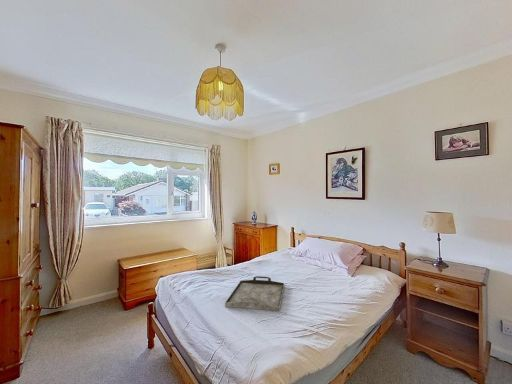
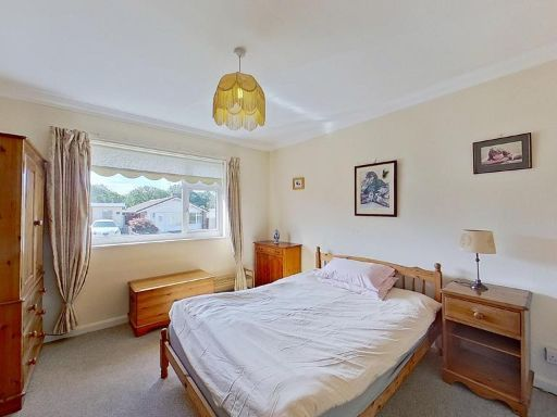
- serving tray (257, 290)
